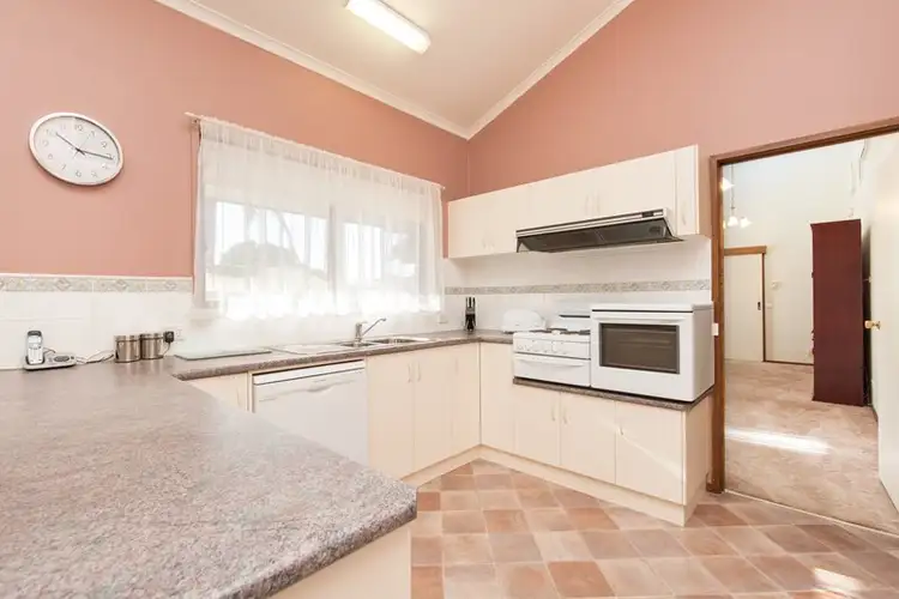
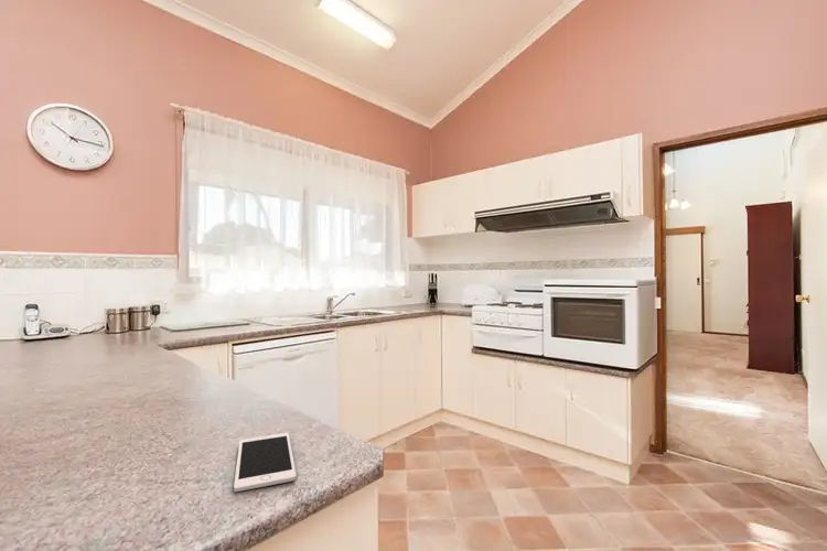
+ cell phone (265, 457)
